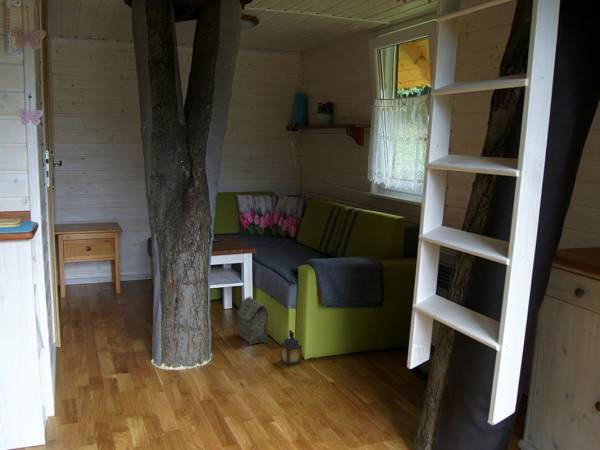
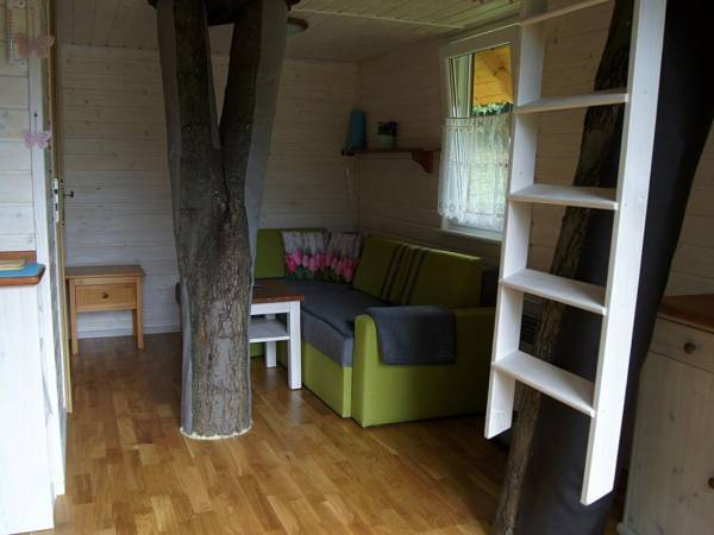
- bag (252, 319)
- lantern (291, 345)
